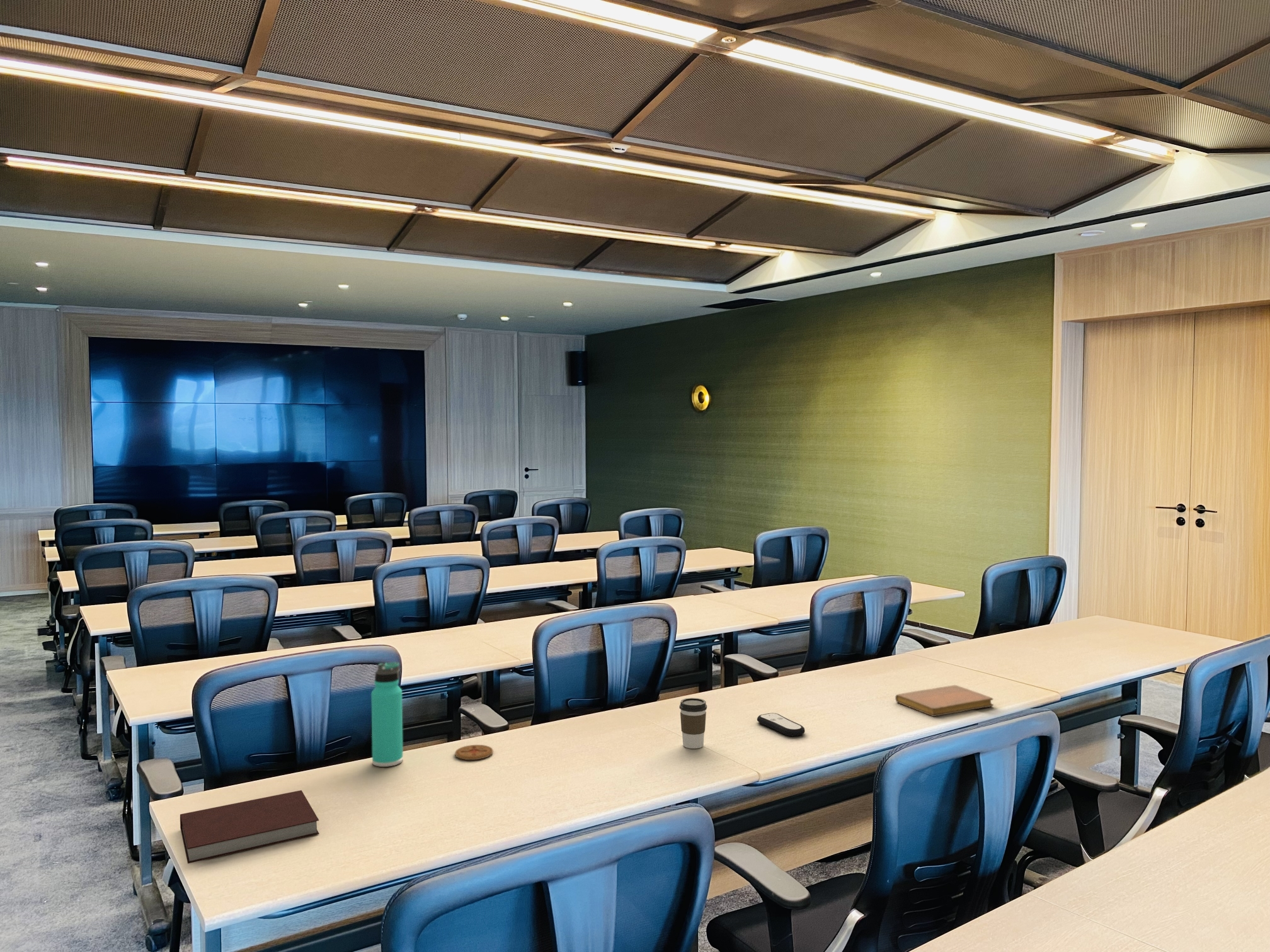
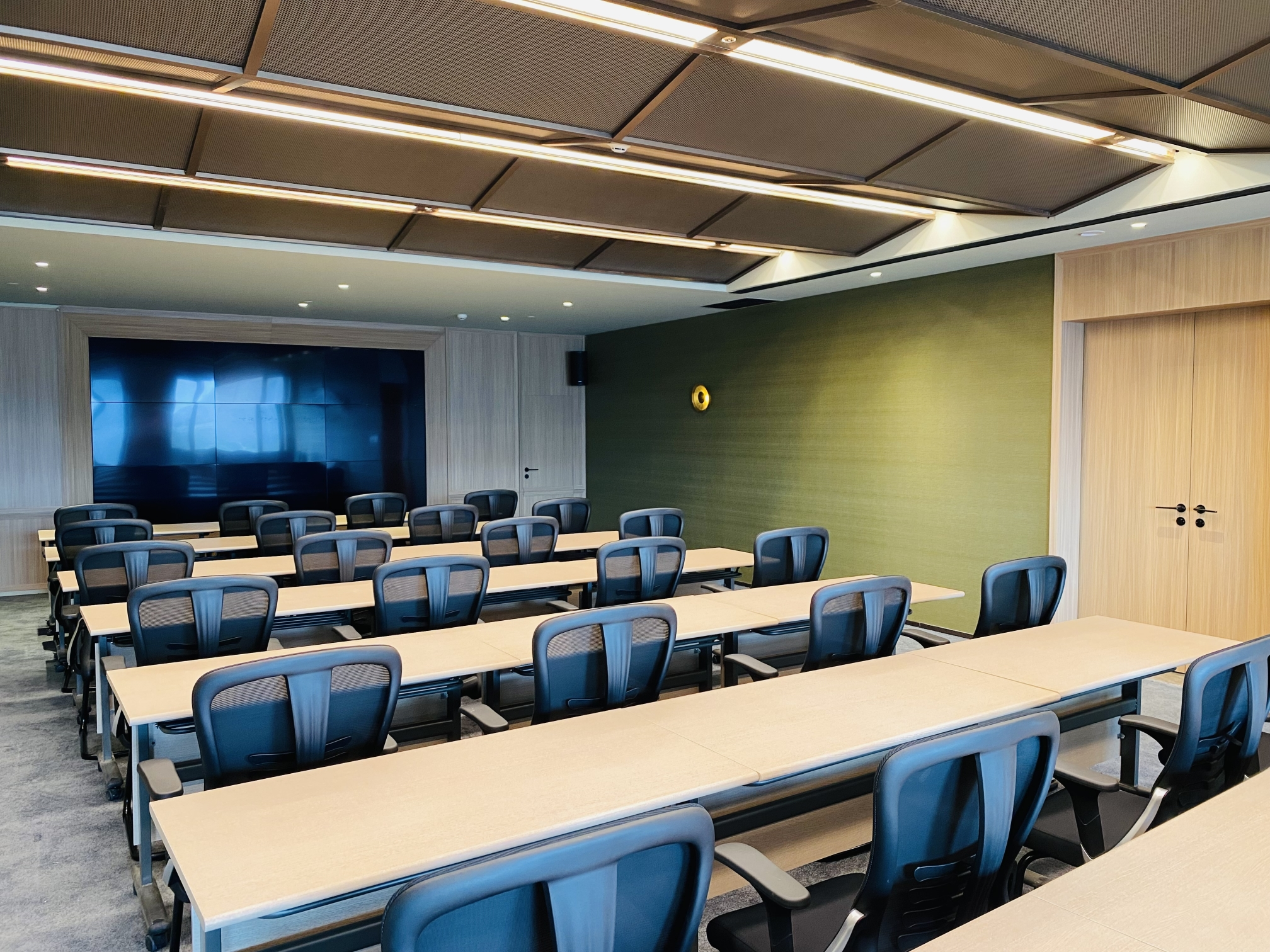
- thermos bottle (387, 712)
- coaster (474, 752)
- remote control (781, 724)
- notebook (249, 824)
- coffee cup (693, 723)
- notebook (944, 700)
